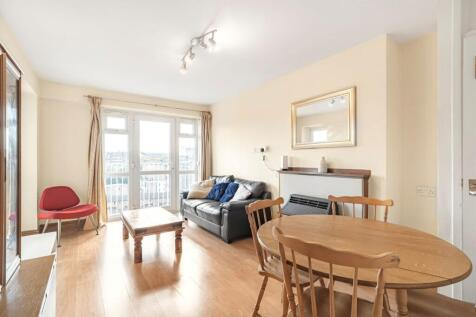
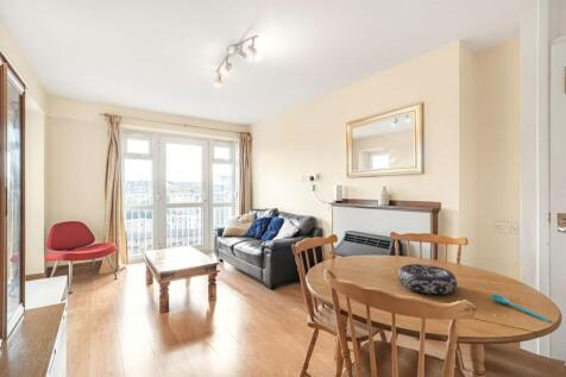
+ spoon (517, 306)
+ decorative bowl (426, 278)
